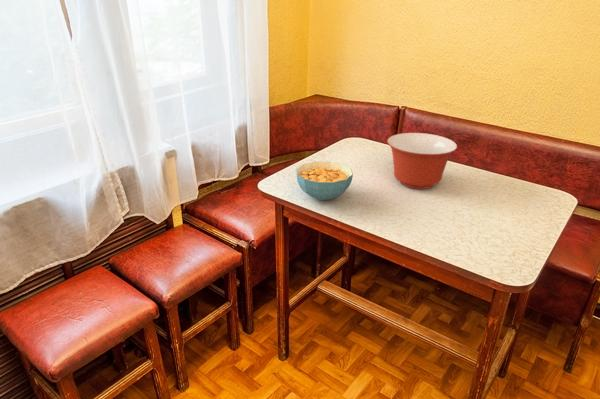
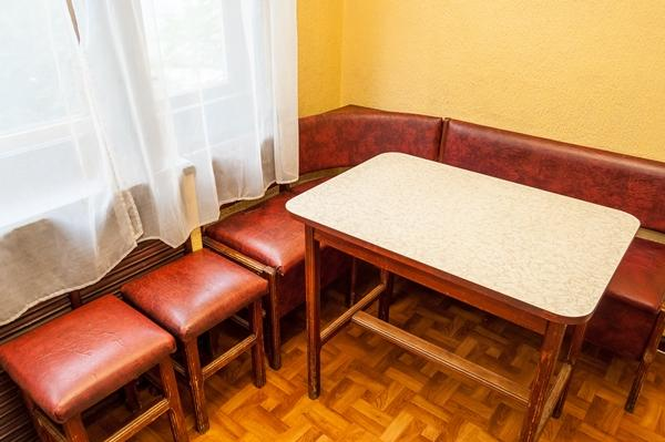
- cereal bowl (323, 184)
- mixing bowl (419, 162)
